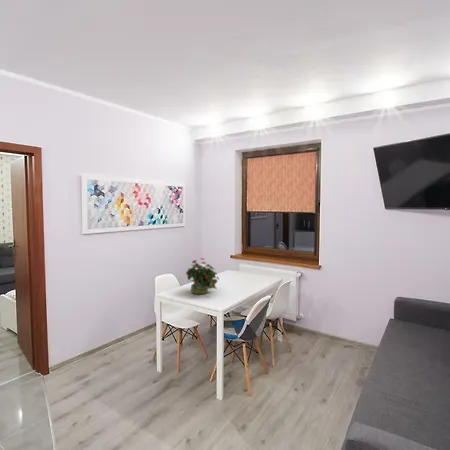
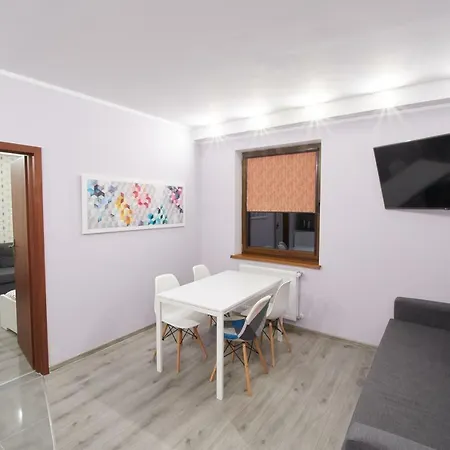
- potted plant (203, 275)
